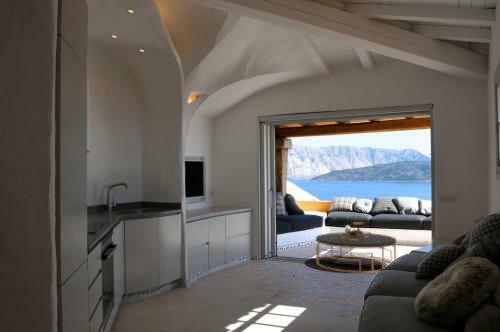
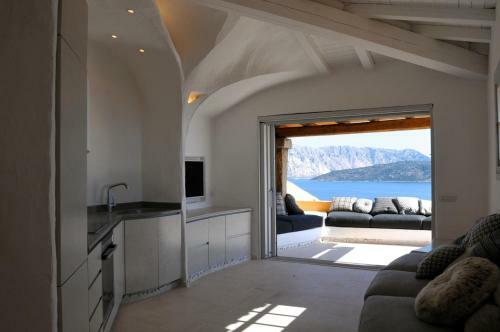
- coffee table (355, 243)
